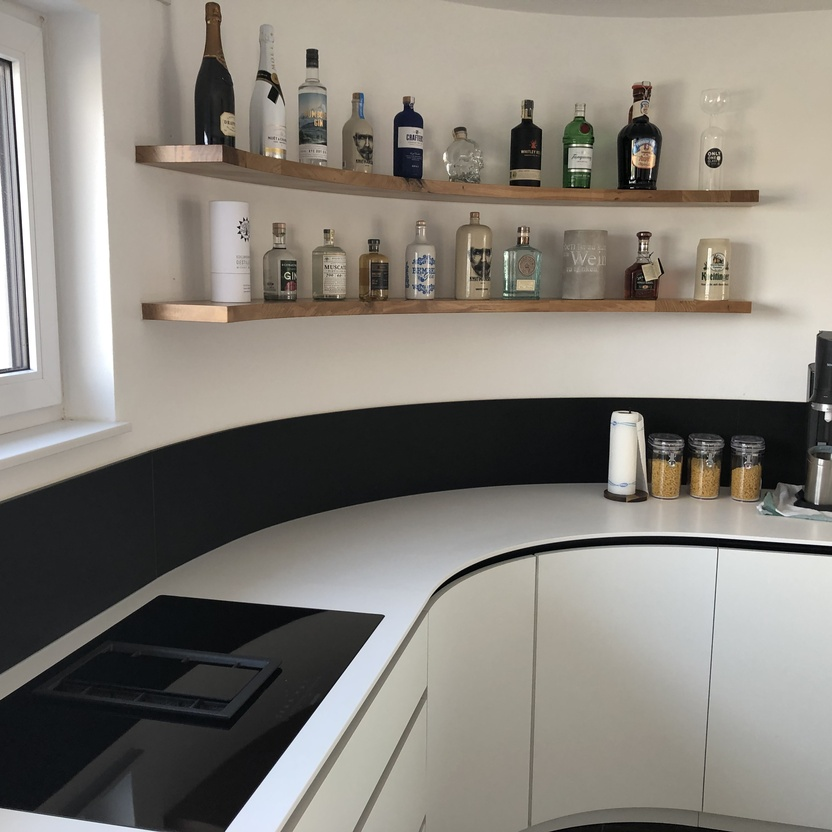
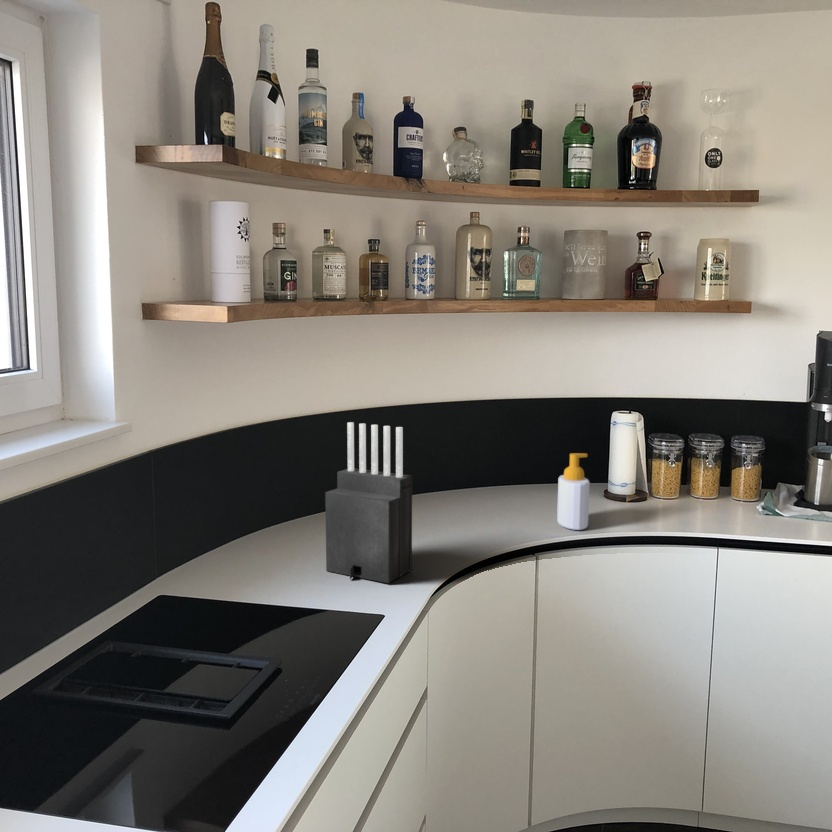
+ knife block (366, 500)
+ soap bottle (573, 489)
